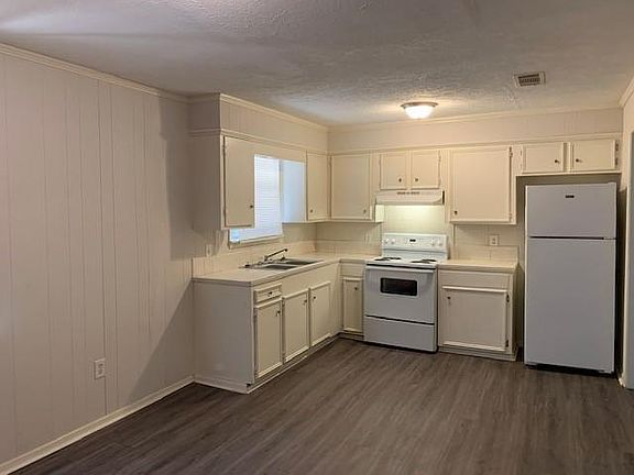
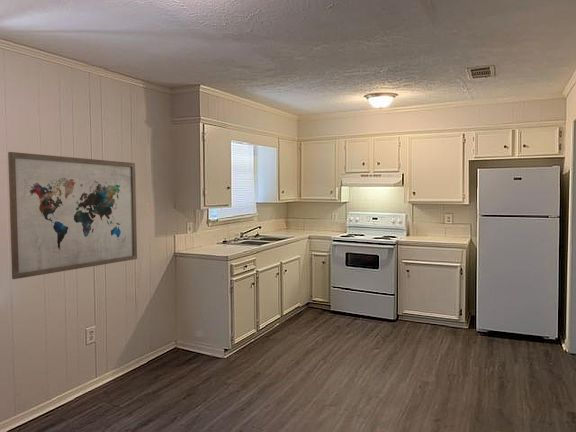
+ wall art (81, 213)
